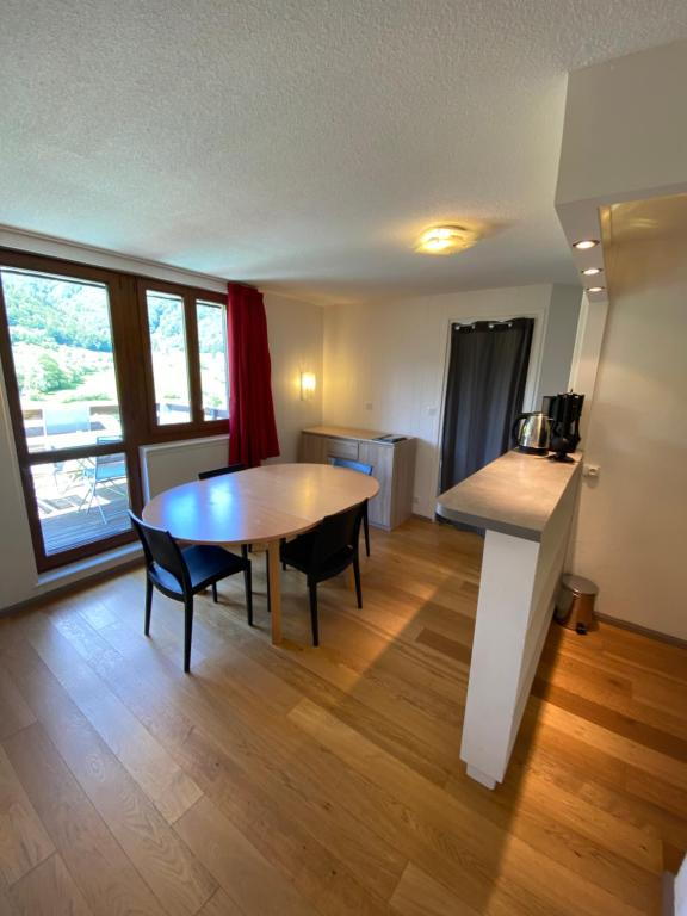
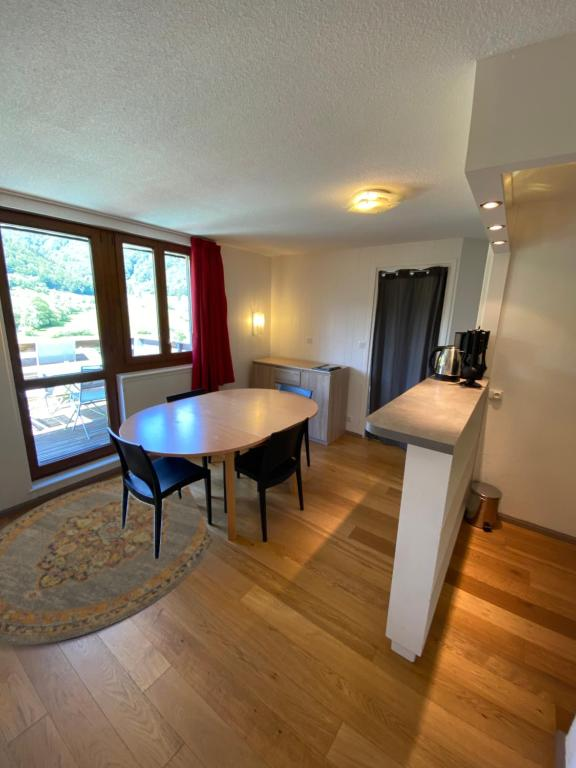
+ rug (111, 530)
